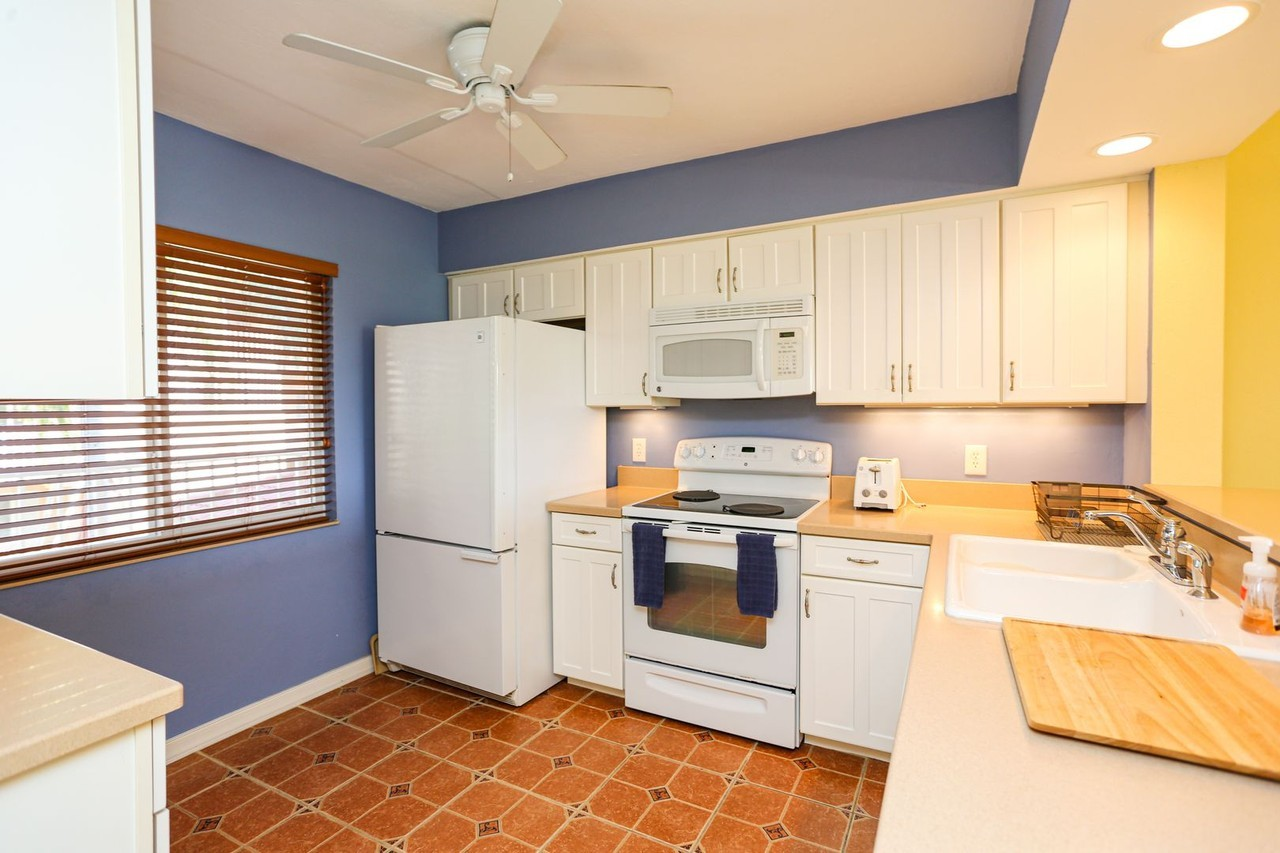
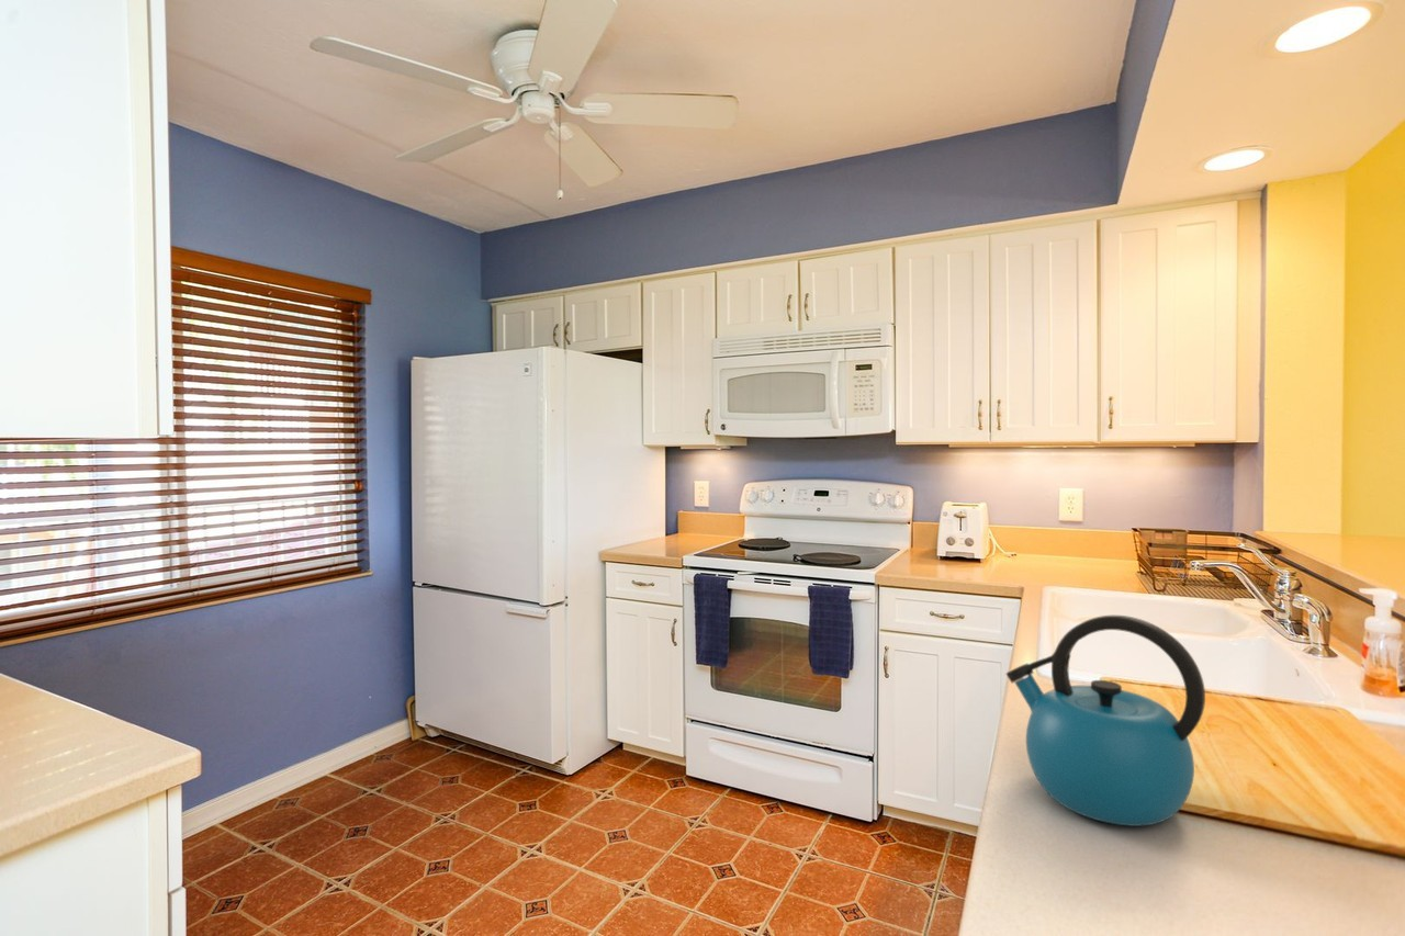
+ kettle (1095, 706)
